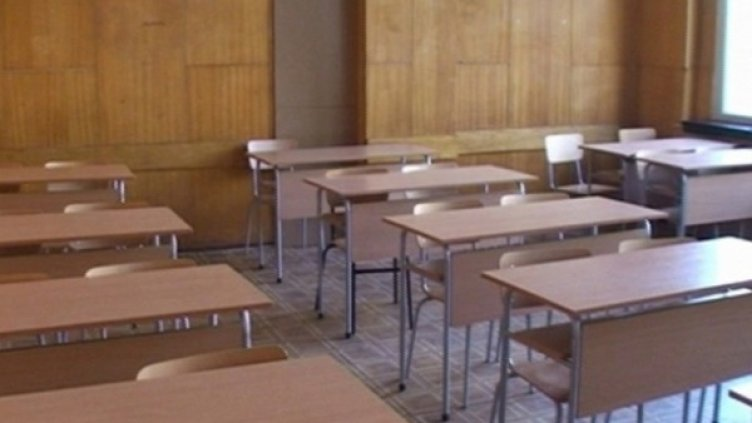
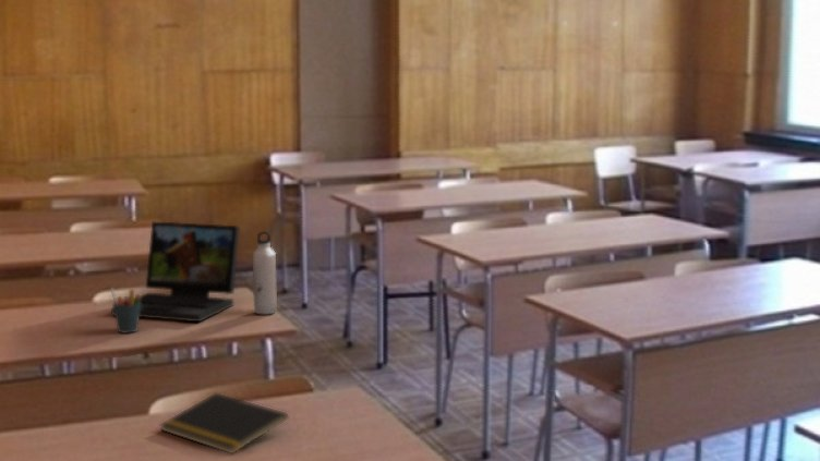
+ water bottle (264, 271)
+ laptop (177, 268)
+ pen holder (126, 308)
+ notepad (224, 421)
